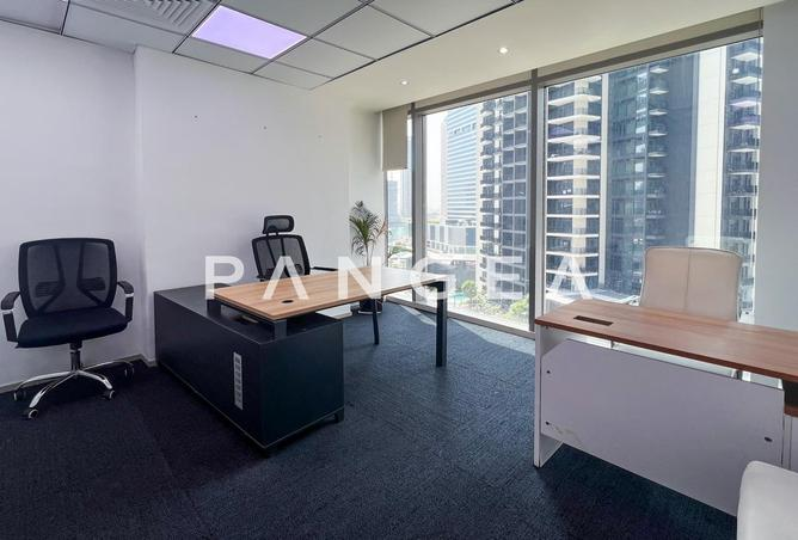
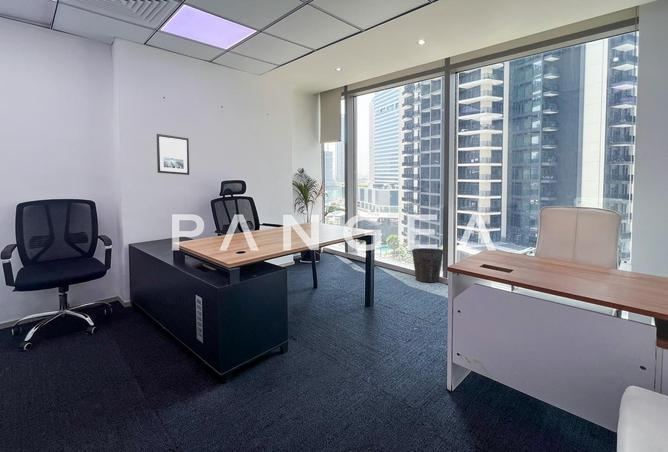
+ waste bin (427, 264)
+ wall art (173, 155)
